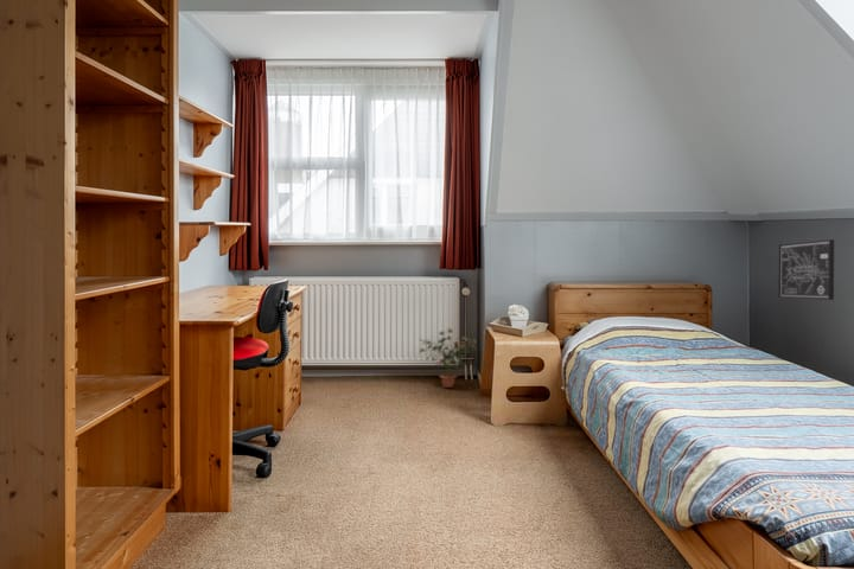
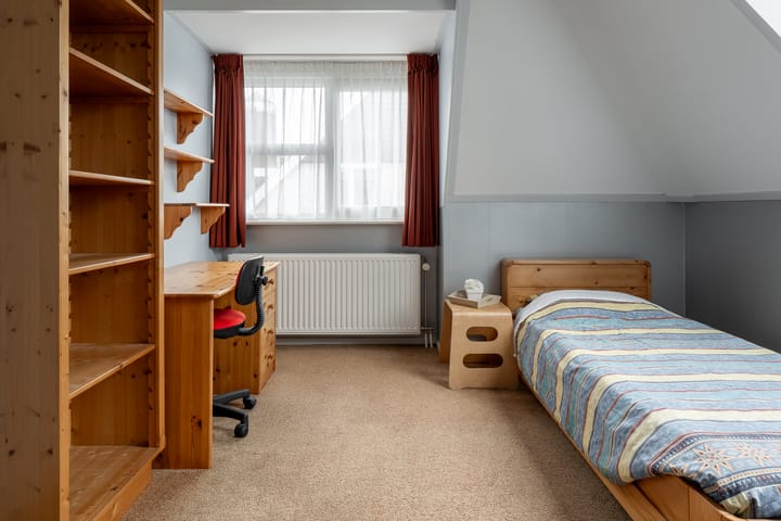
- potted plant (447, 358)
- wall art (804, 270)
